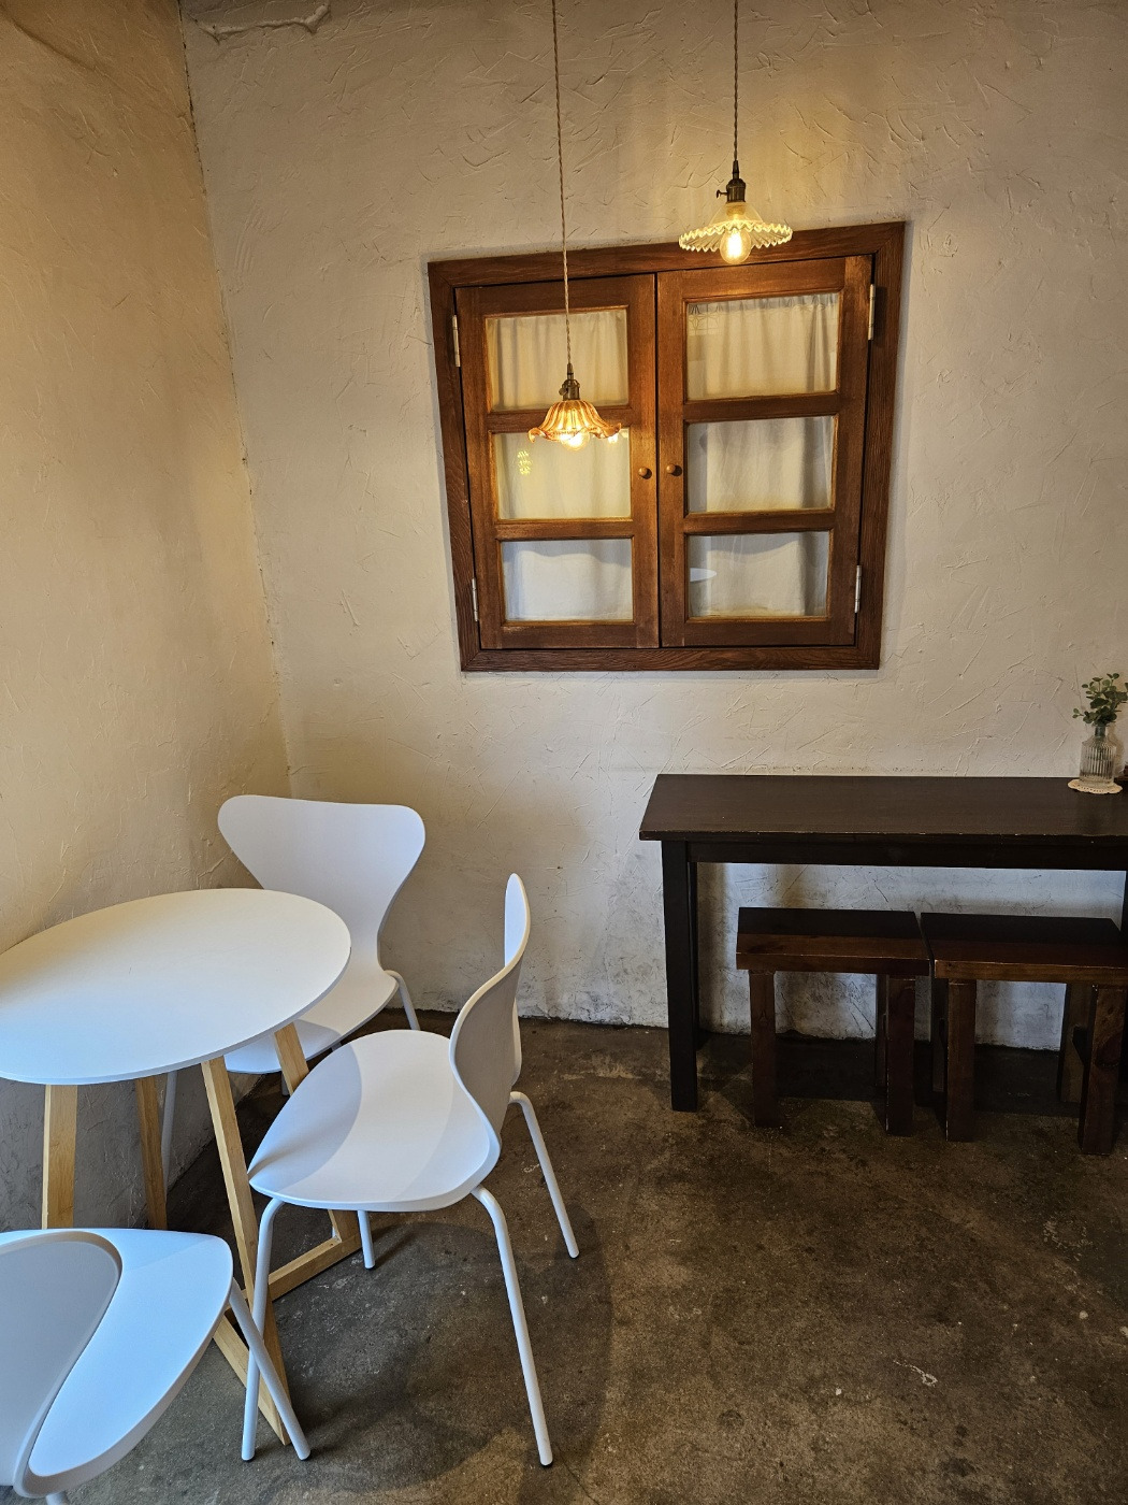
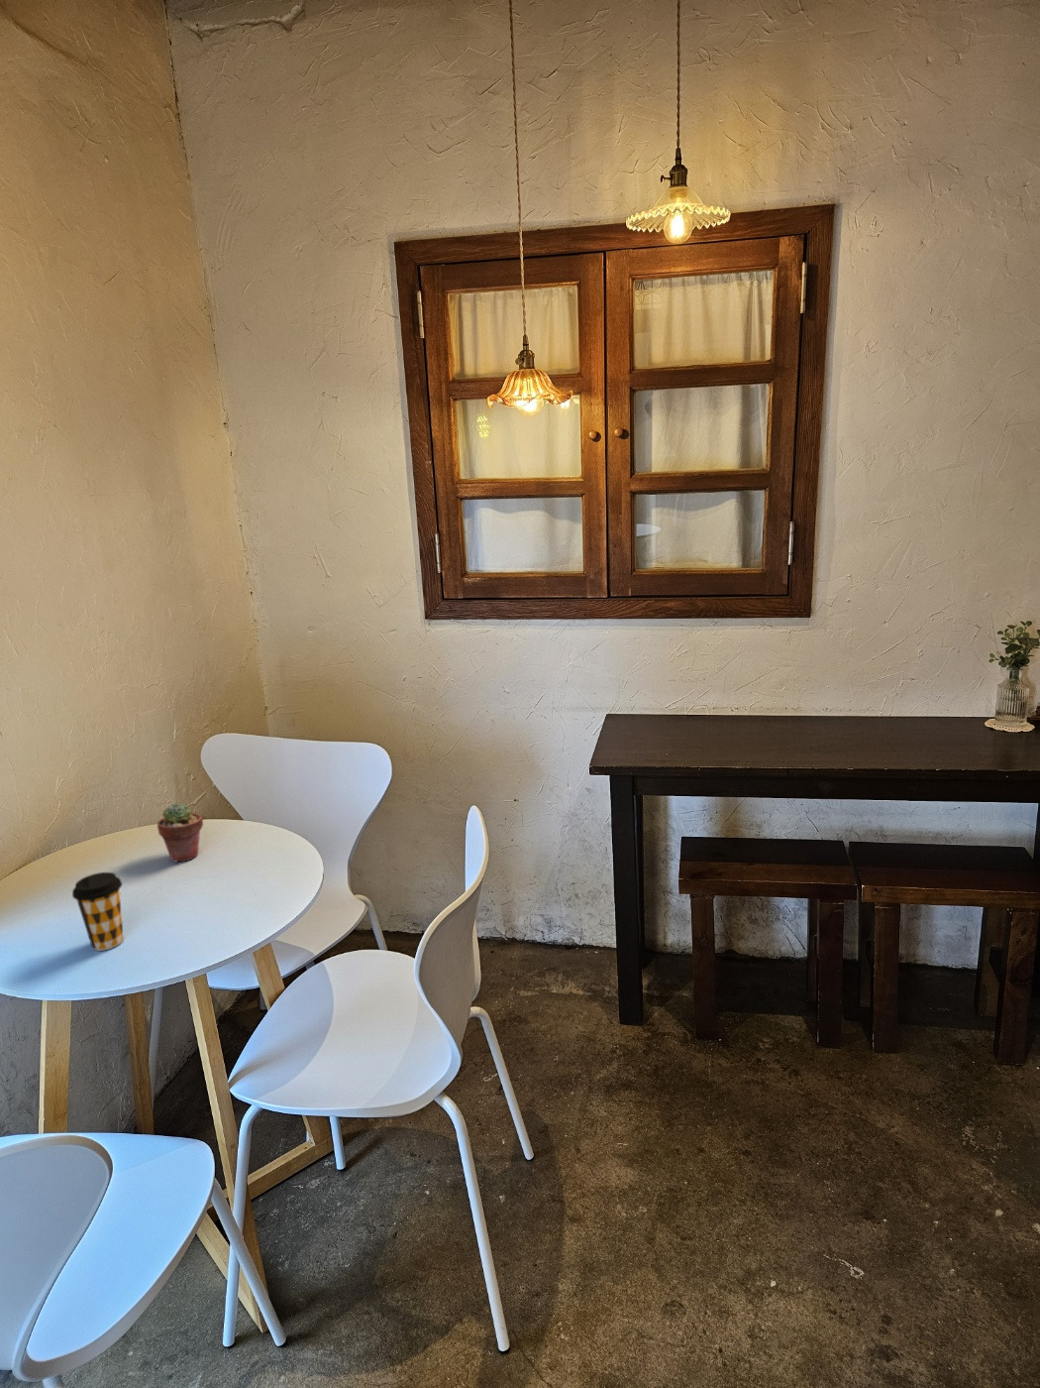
+ coffee cup (102, 911)
+ potted succulent (180, 830)
